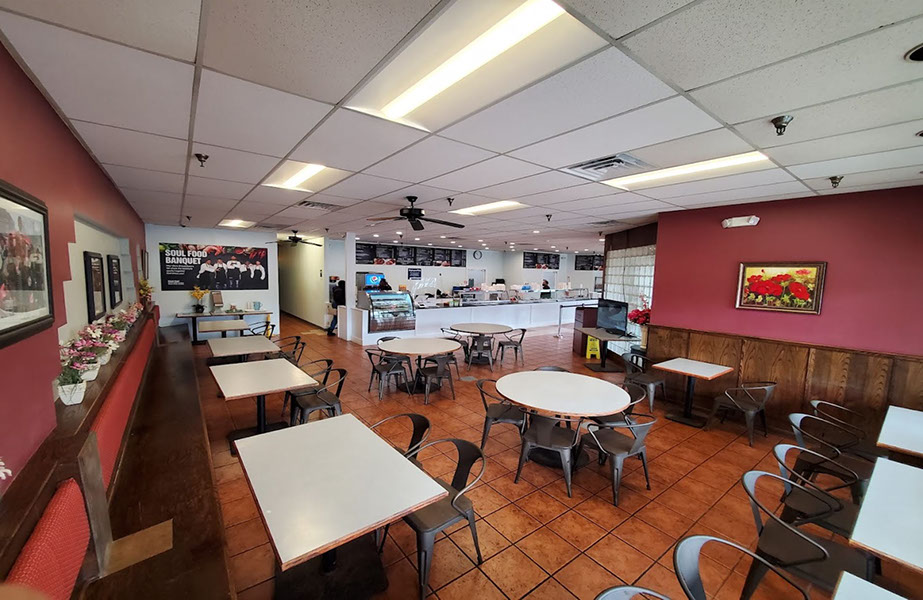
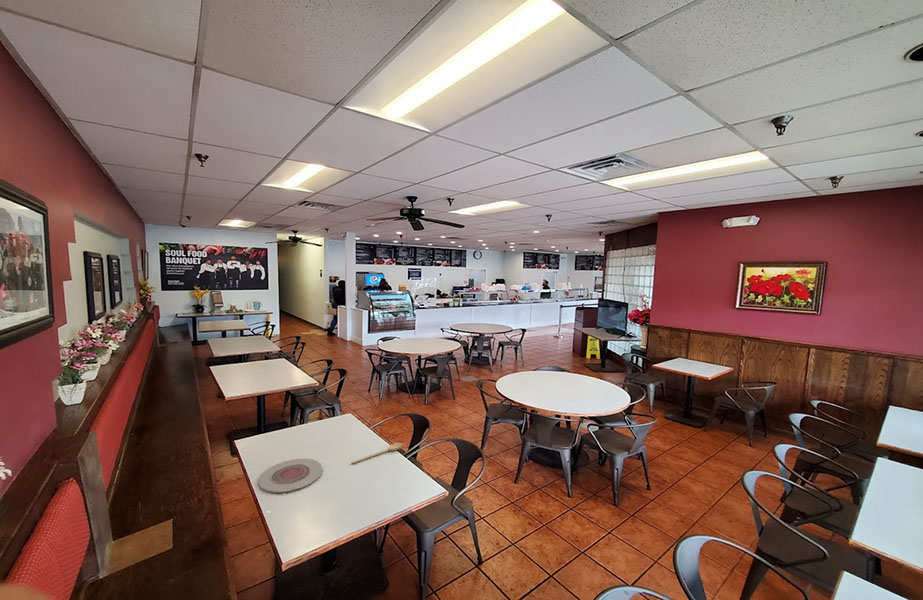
+ spoon (377, 453)
+ plate (291, 474)
